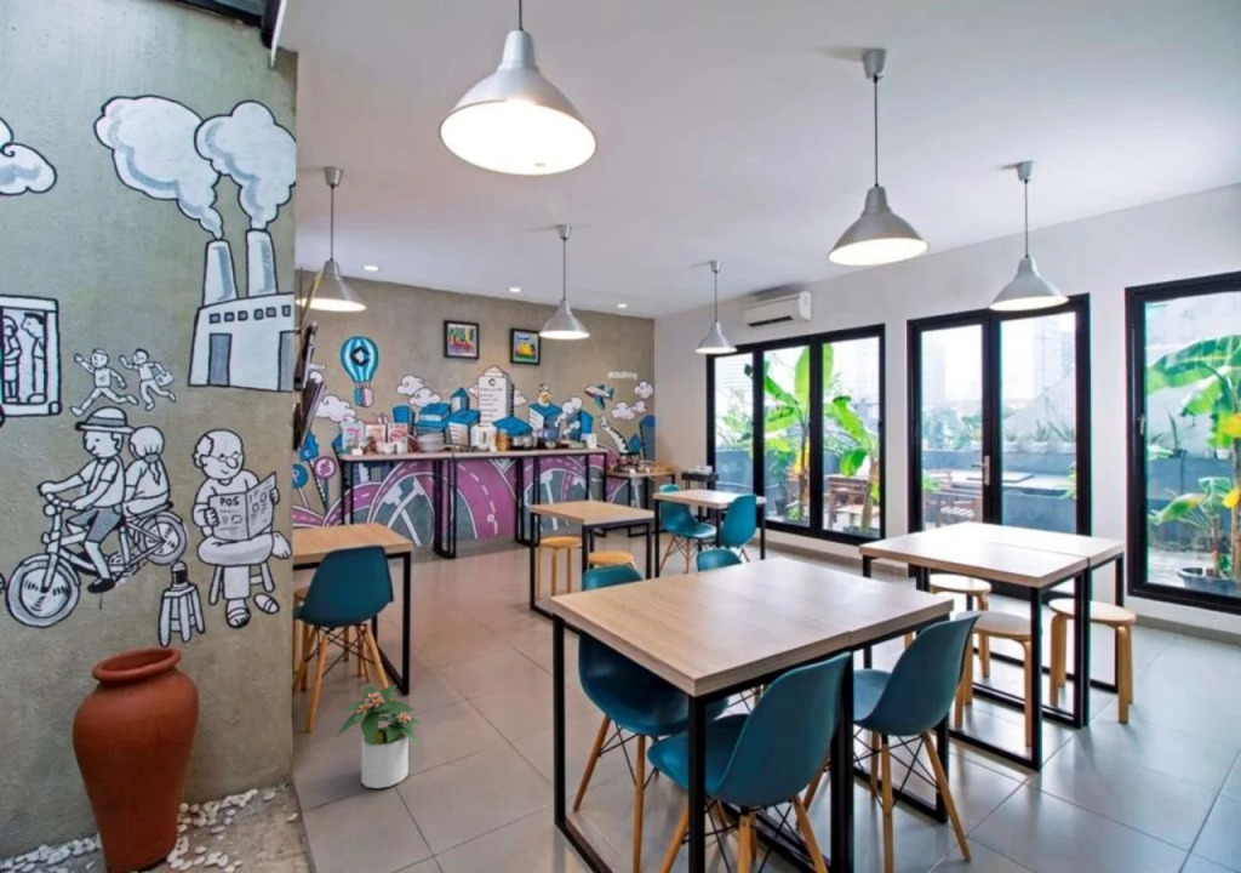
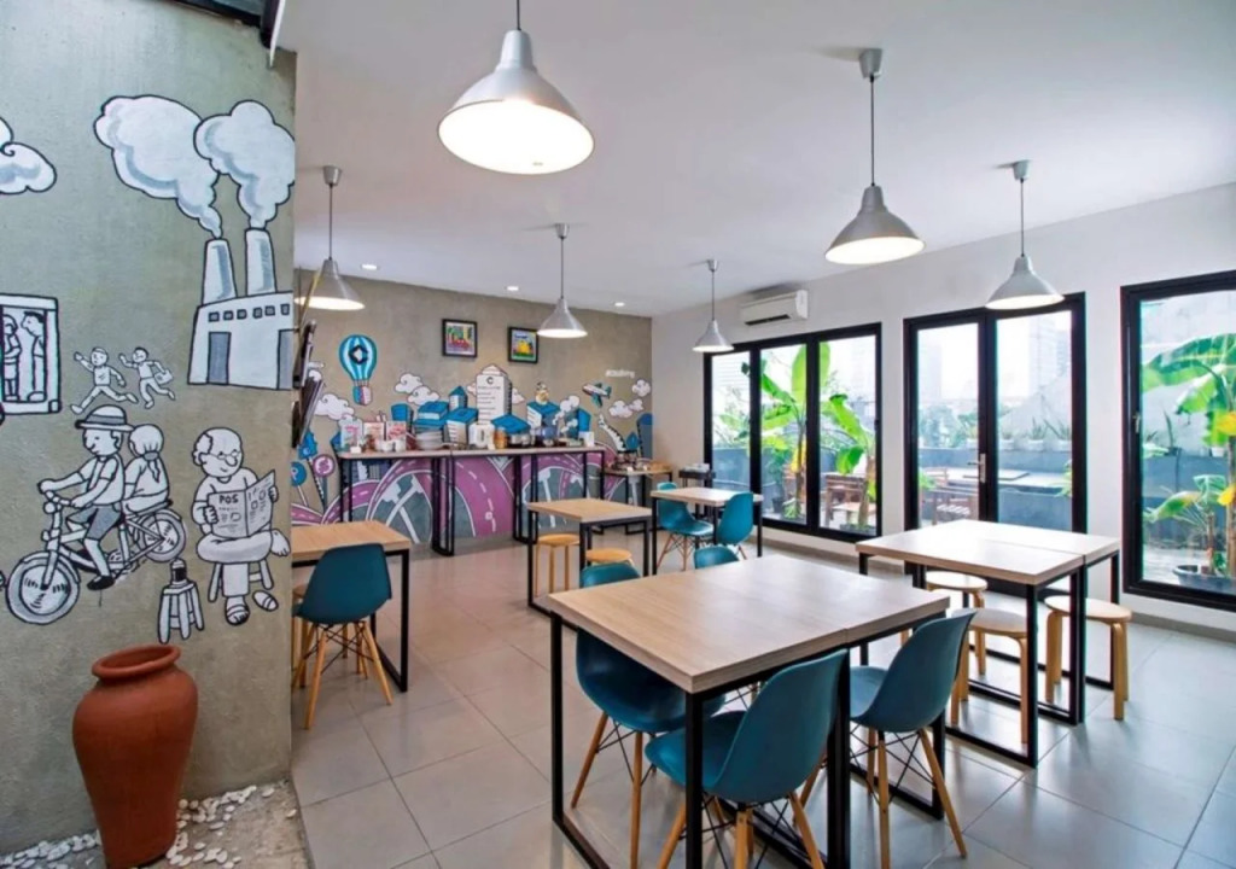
- potted plant (379, 735)
